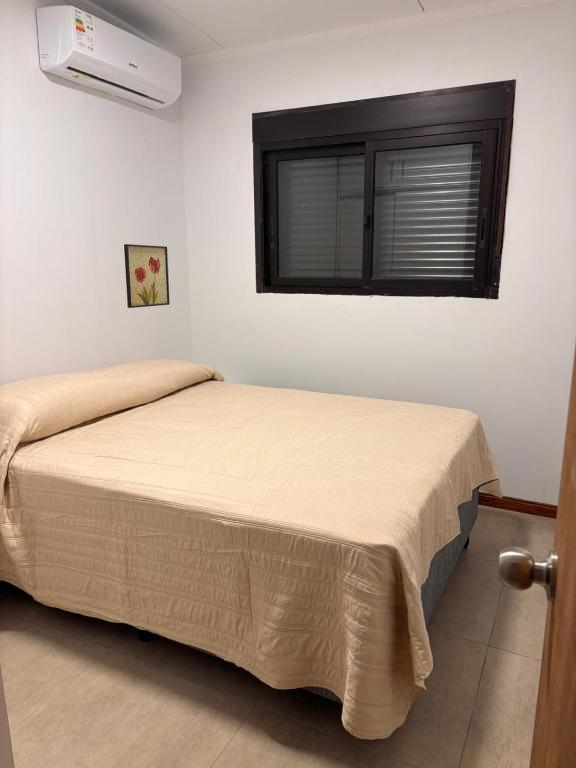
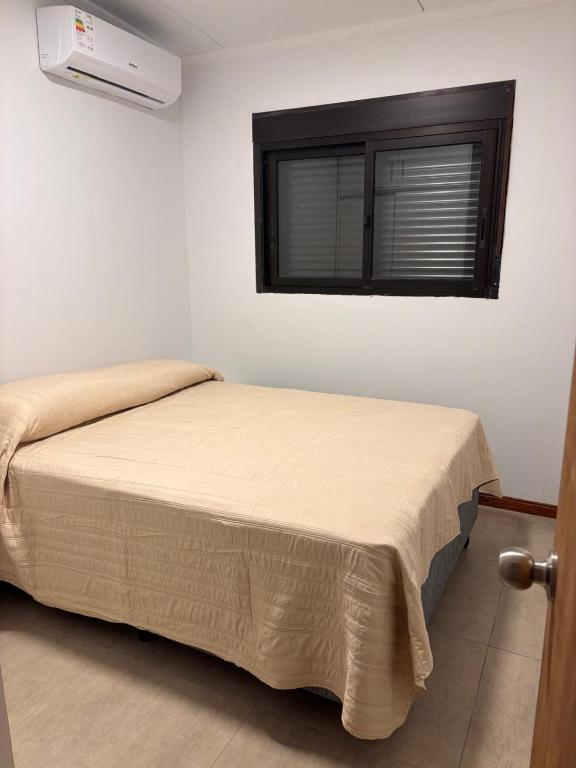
- wall art (147, 276)
